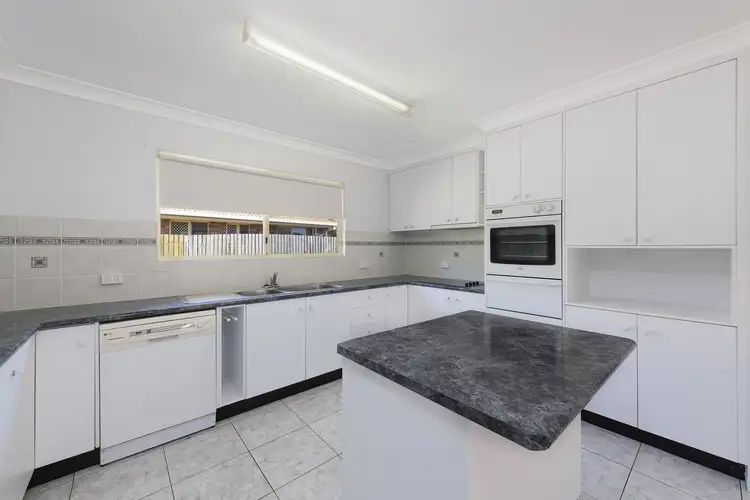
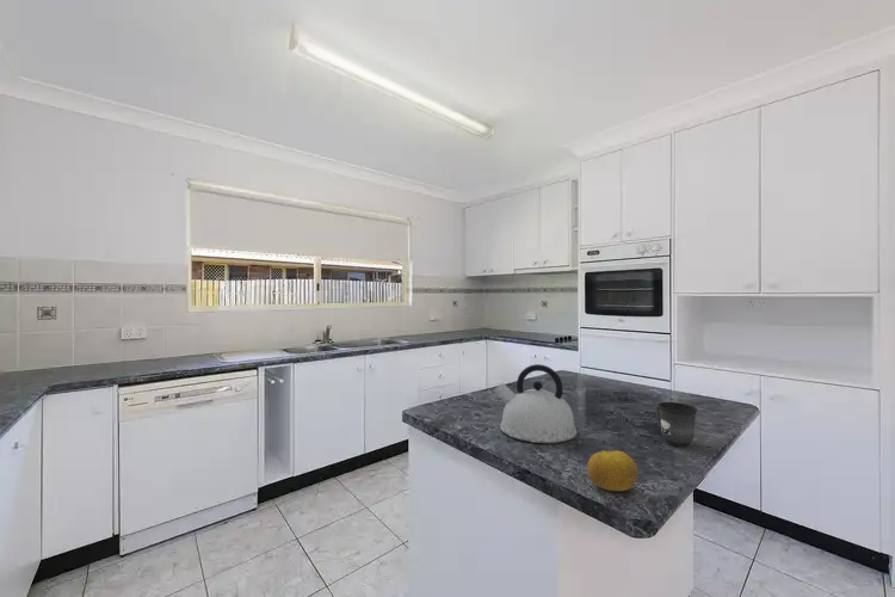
+ mug (672, 421)
+ fruit (611, 469)
+ kettle (533, 396)
